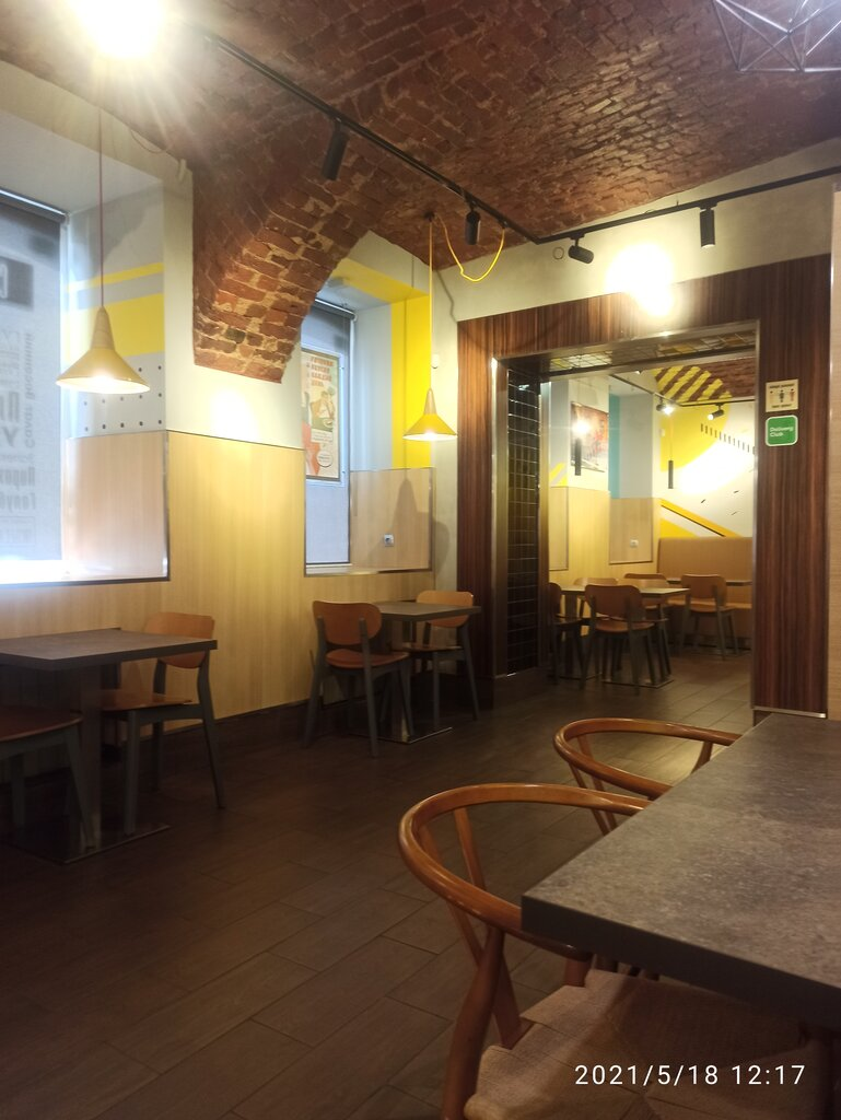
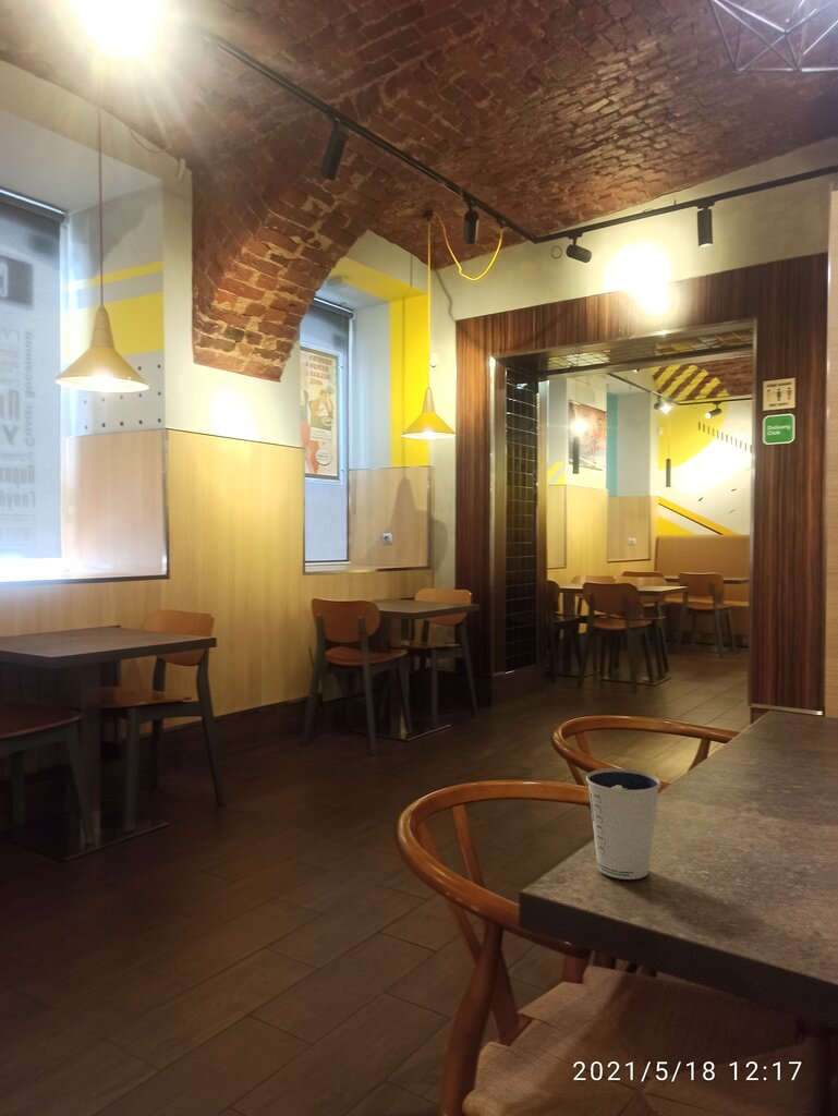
+ dixie cup (622, 824)
